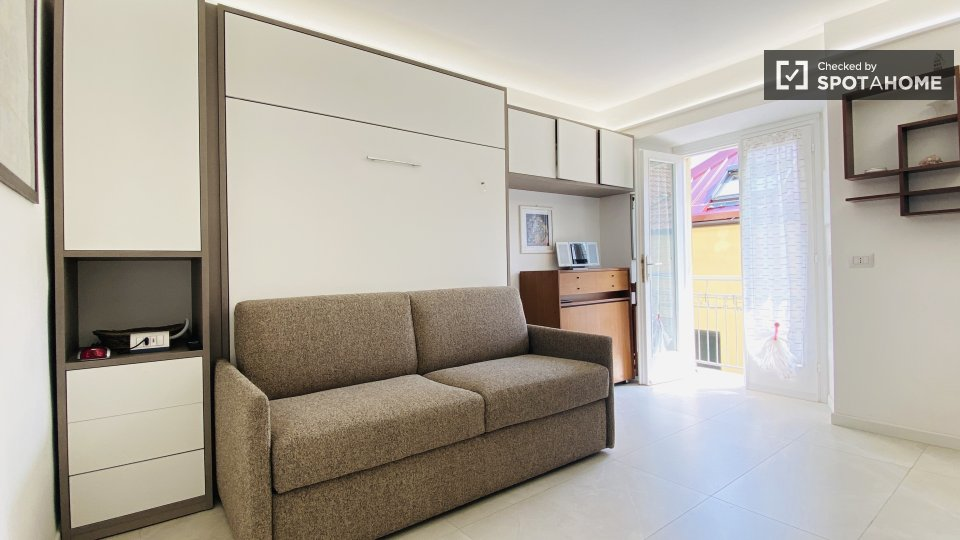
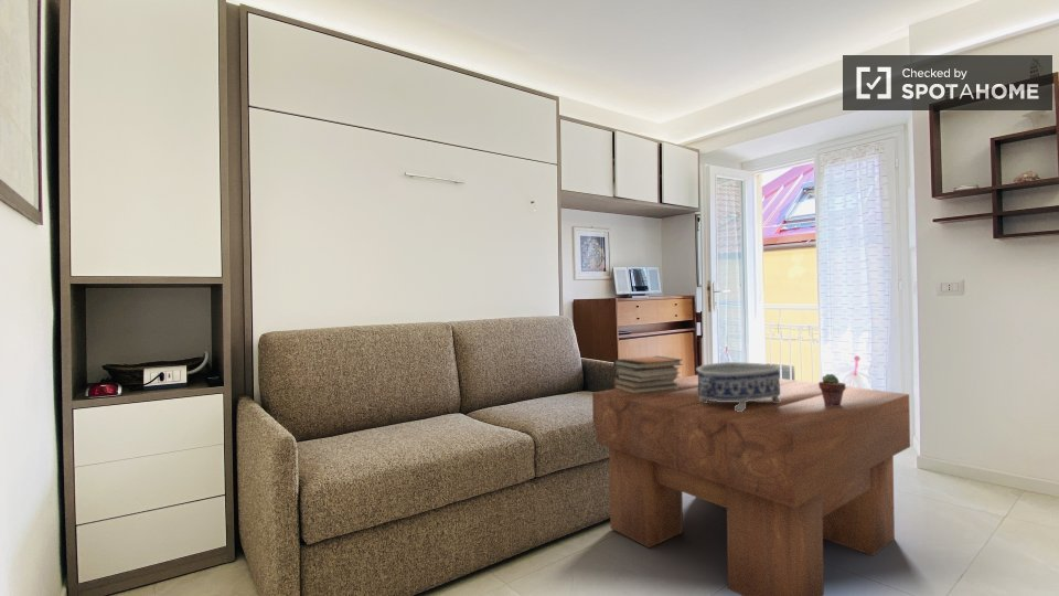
+ decorative bowl (737, 383)
+ coffee table (746, 464)
+ book stack (648, 373)
+ potted succulent (832, 389)
